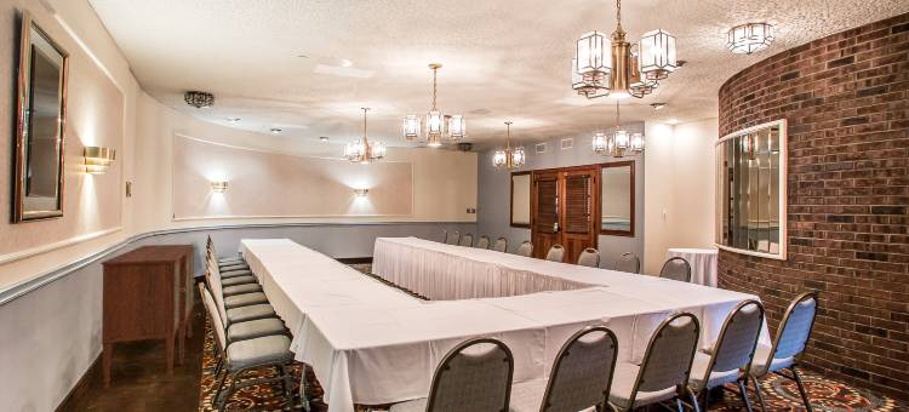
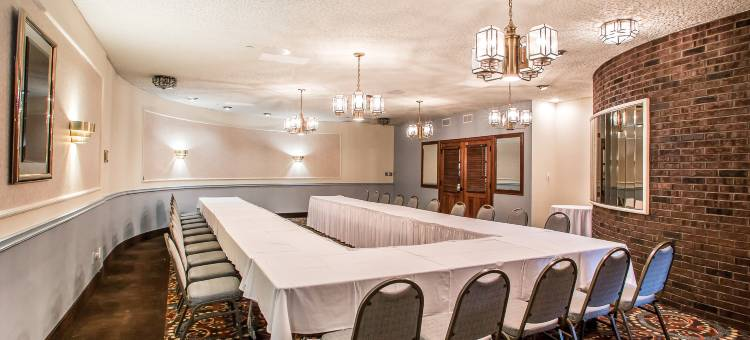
- sideboard (161, 302)
